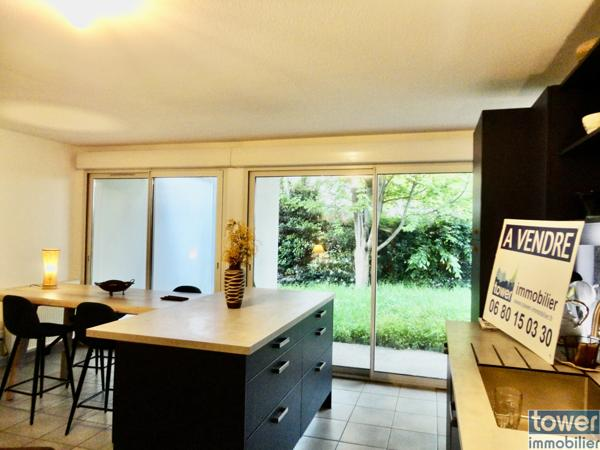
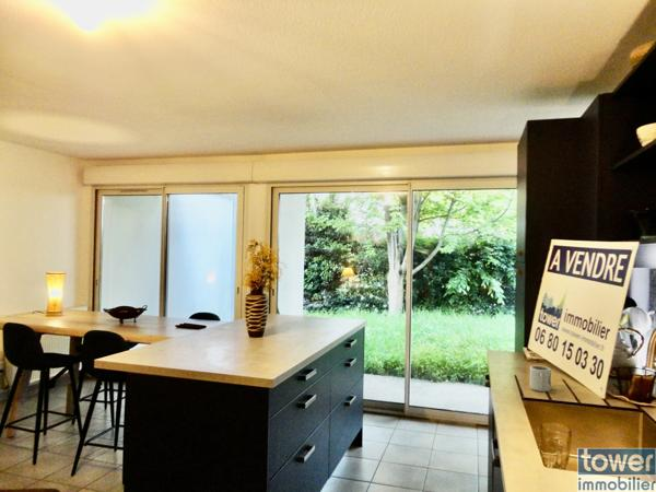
+ cup (540, 378)
